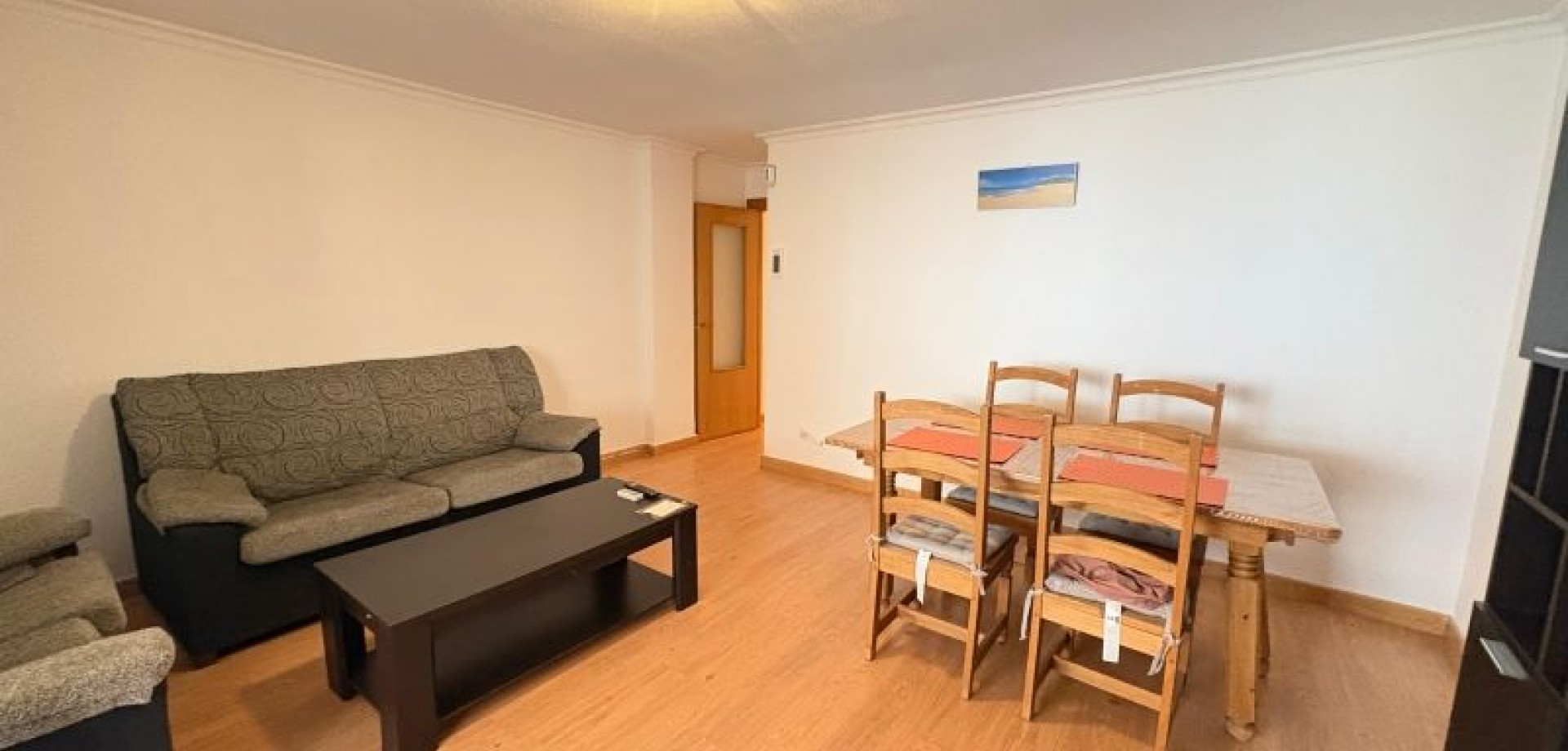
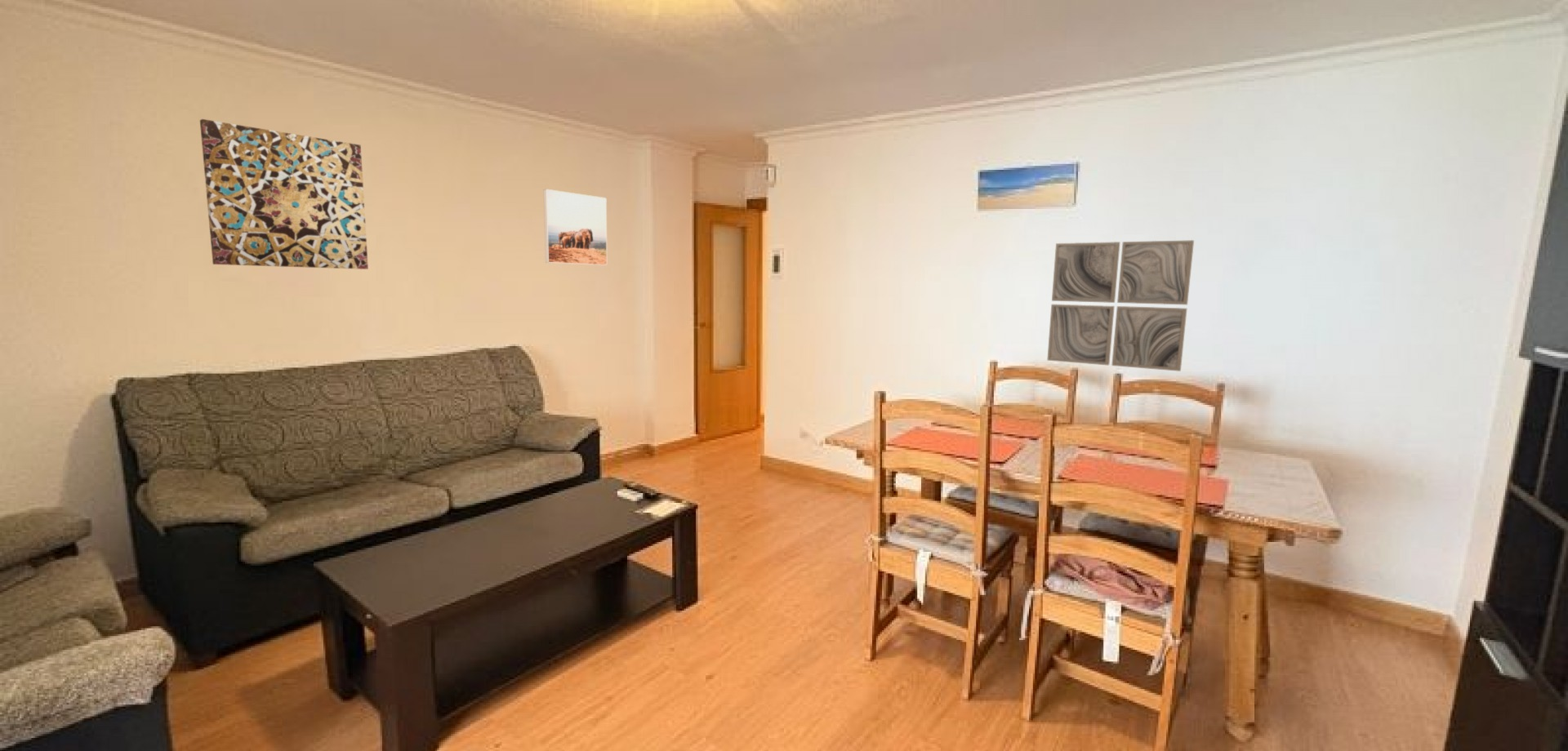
+ wall art (1114, 302)
+ wall art (291, 201)
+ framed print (577, 229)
